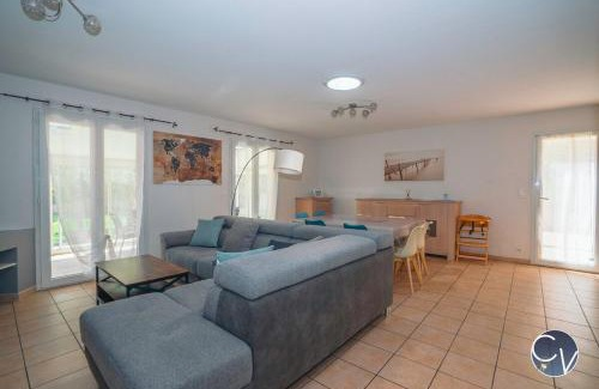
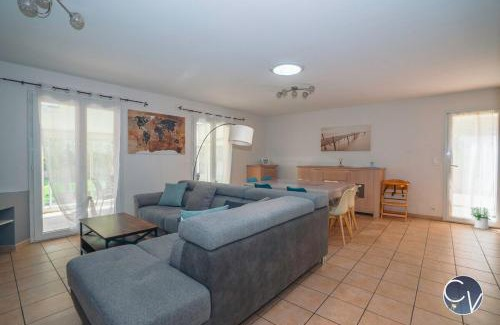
+ potted plant (479, 217)
